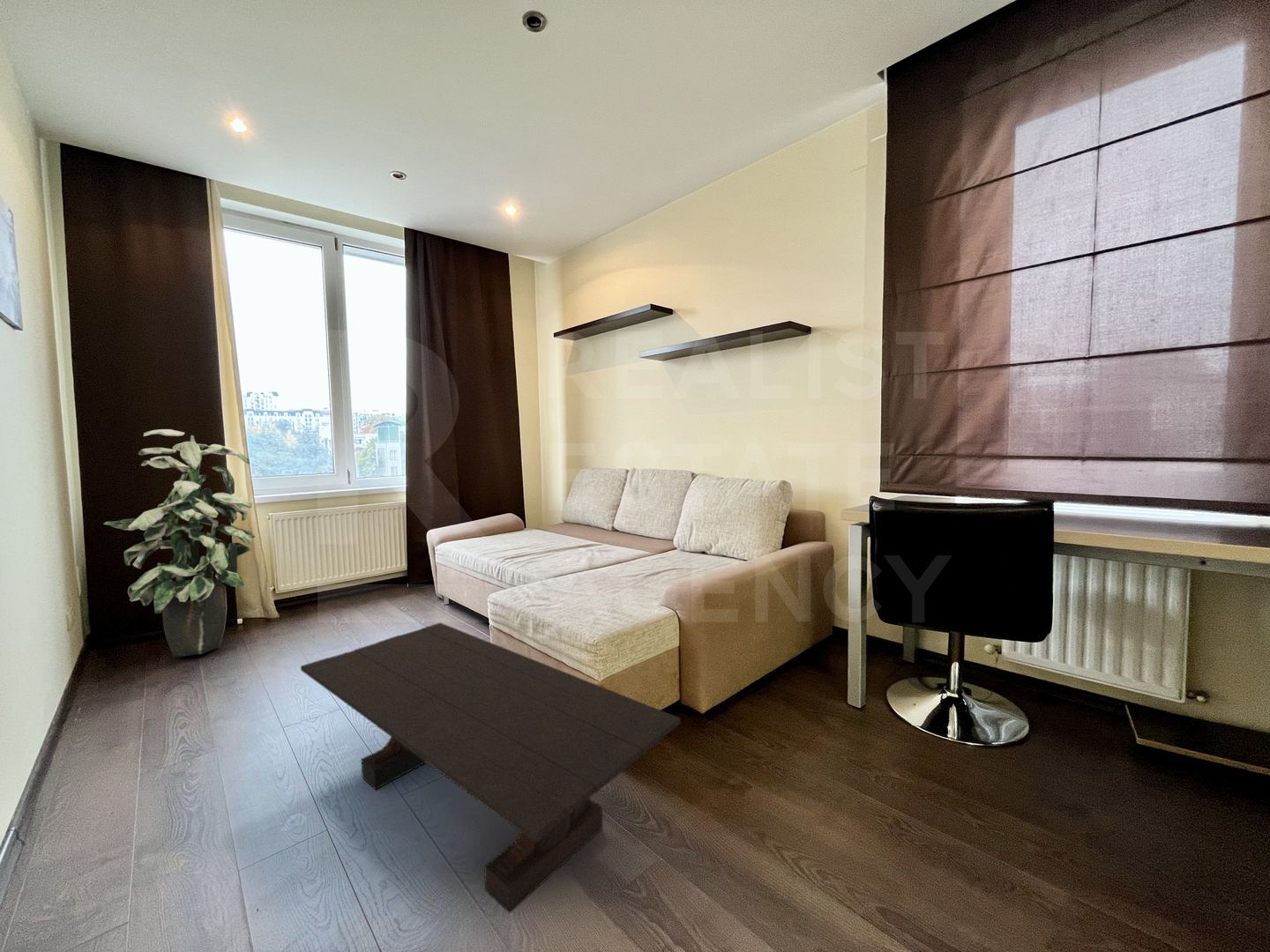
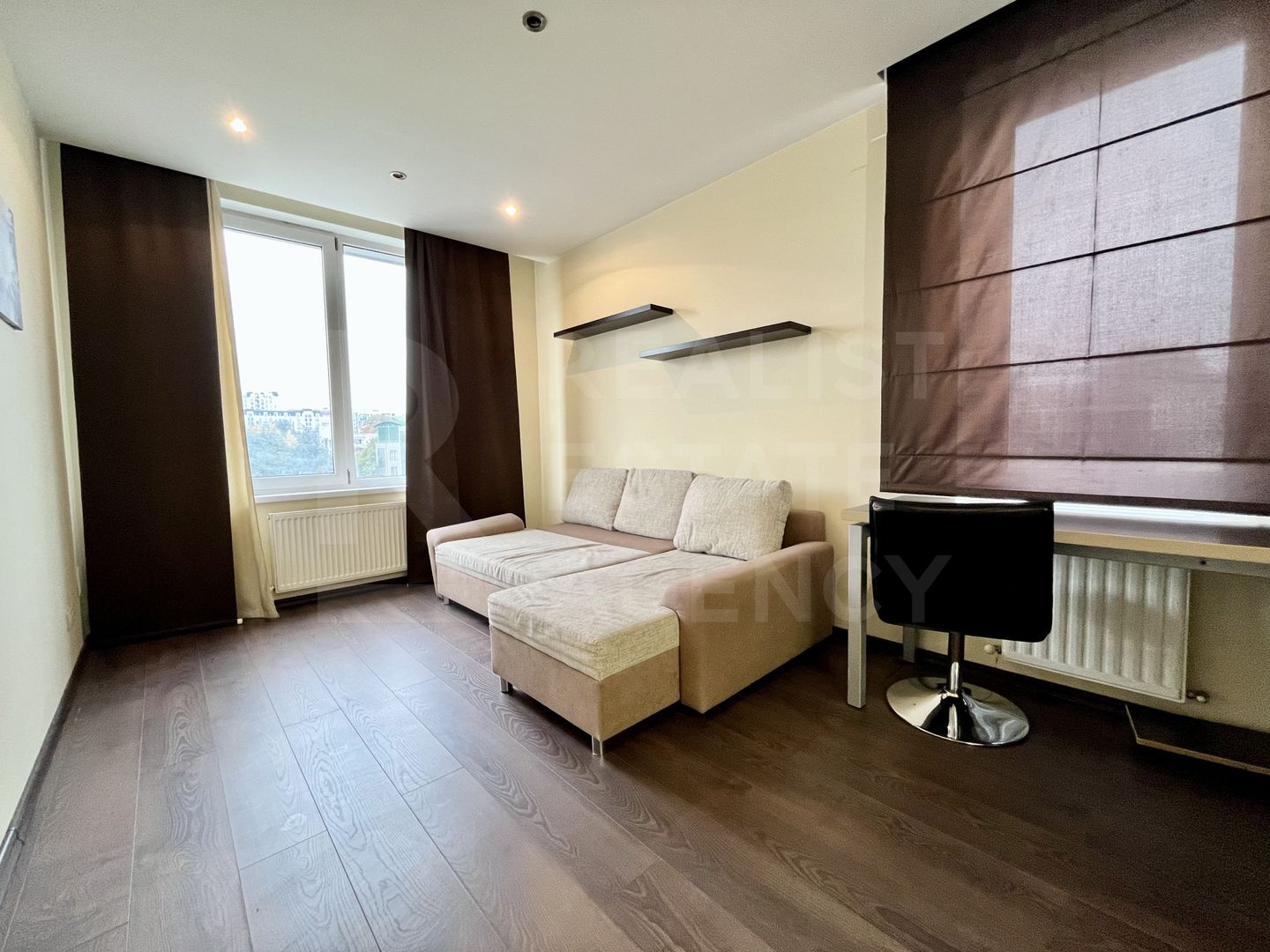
- indoor plant (186, 541)
- coffee table (470, 746)
